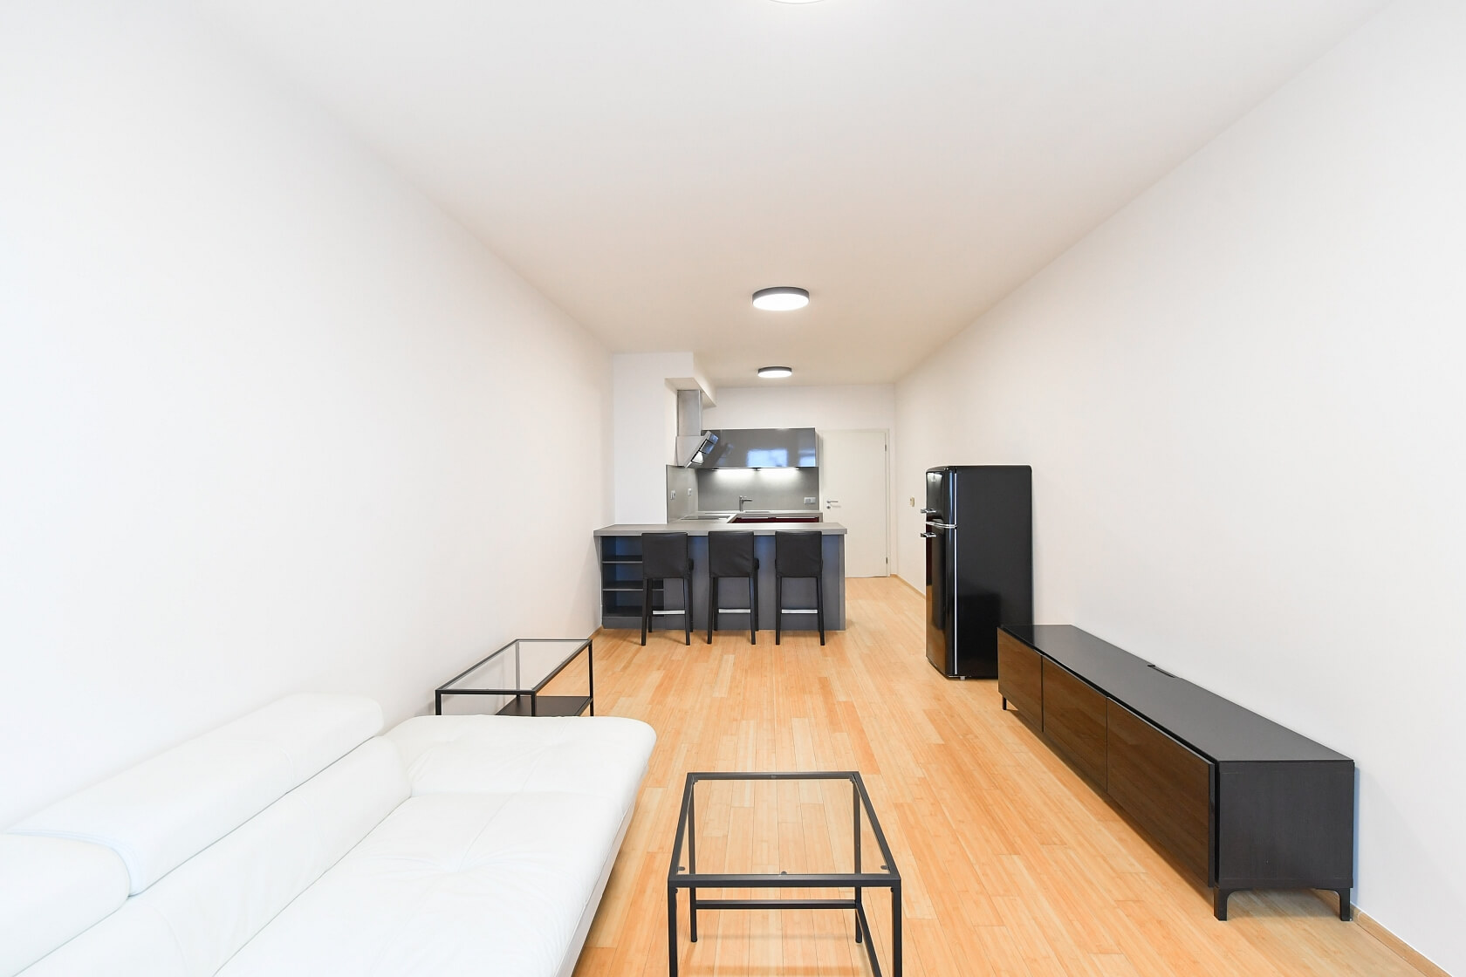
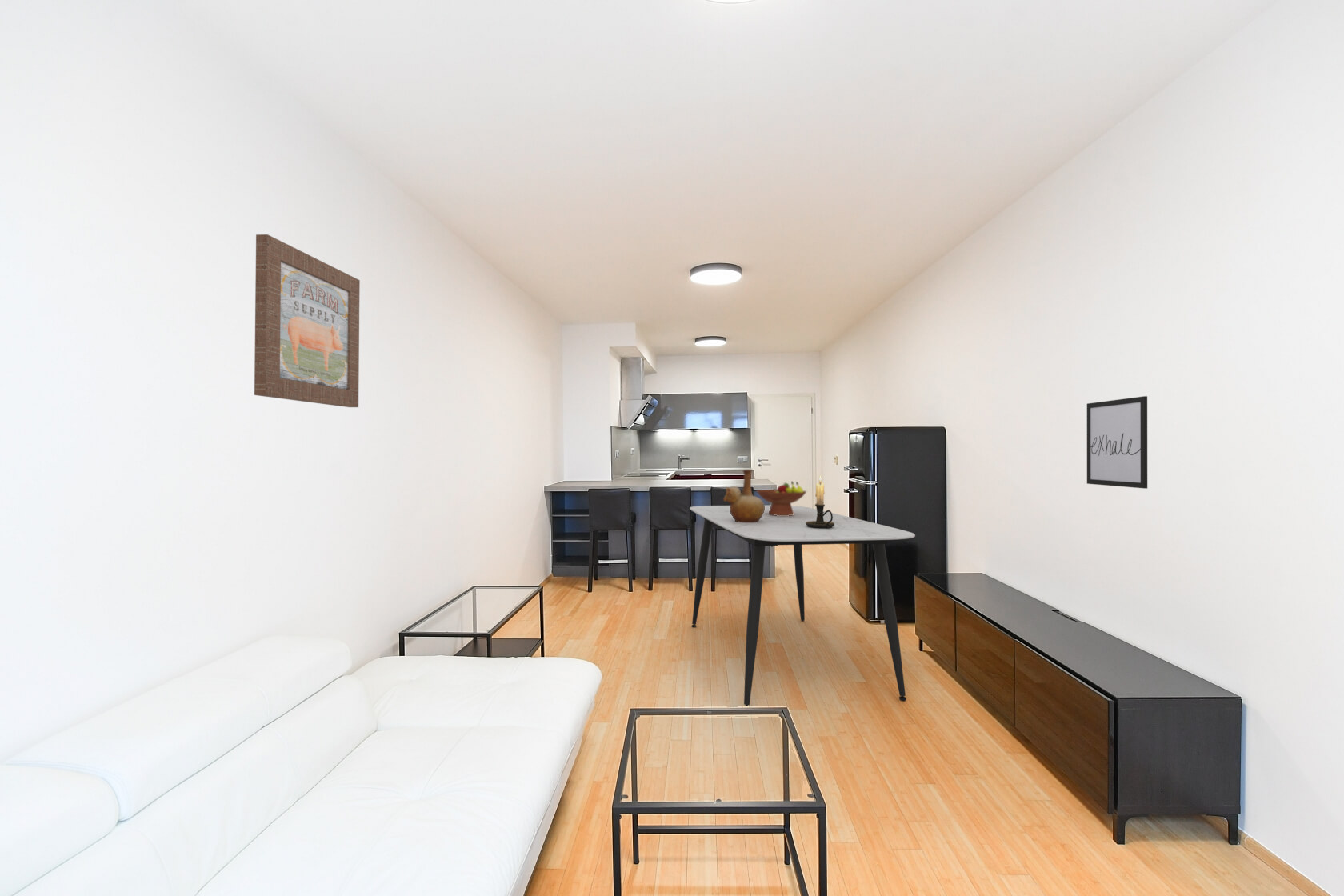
+ candle holder (822, 501)
+ vase (743, 494)
+ wall art (313, 330)
+ fruit bowl (781, 498)
+ dining table (797, 587)
+ wall art (1114, 442)
